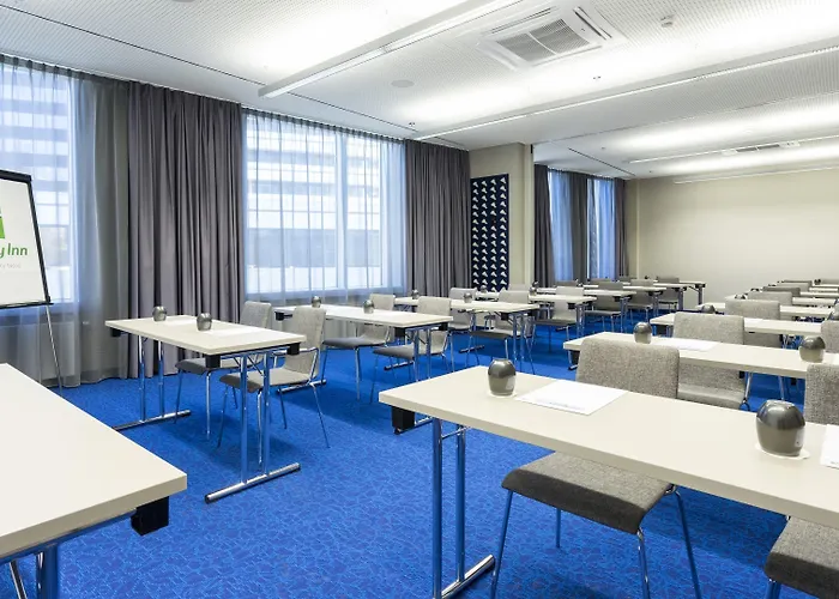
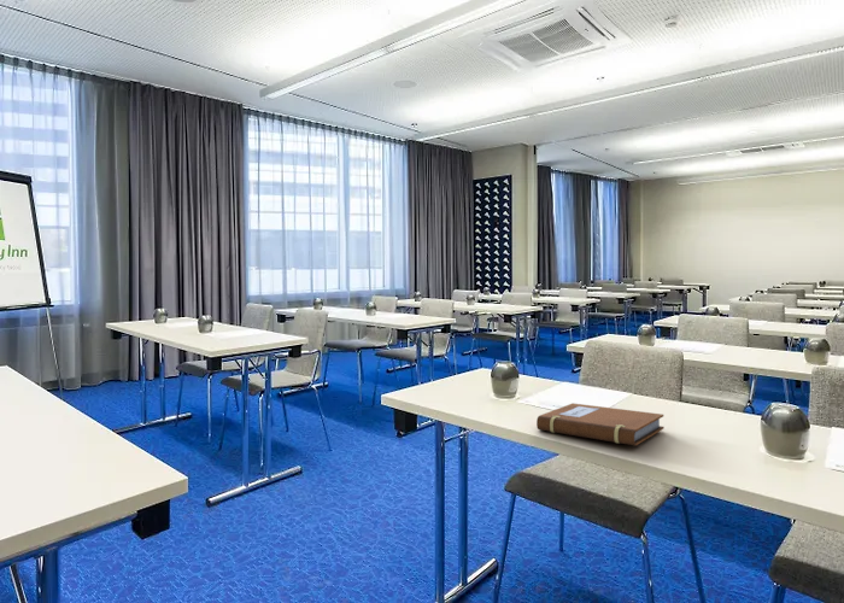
+ notebook (597, 422)
